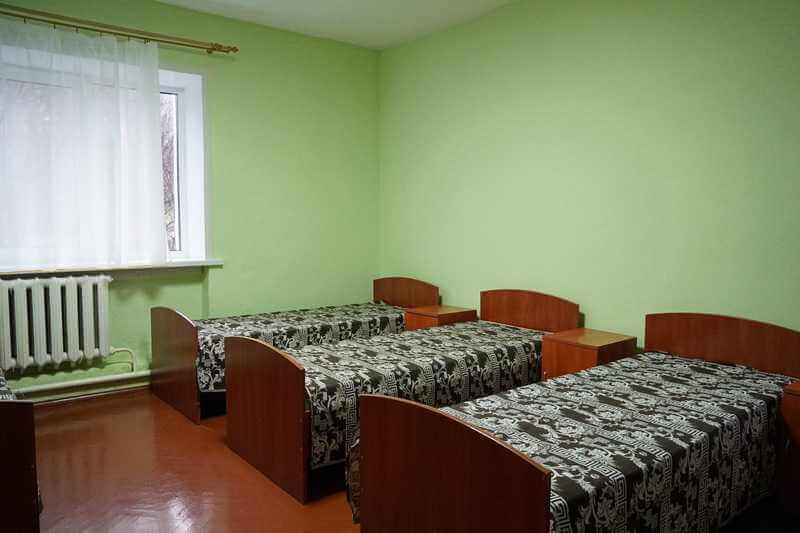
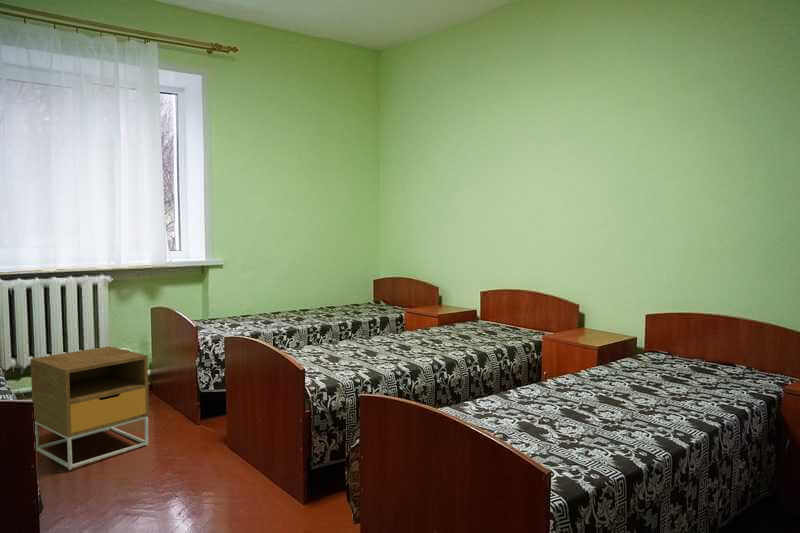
+ nightstand (91, 402)
